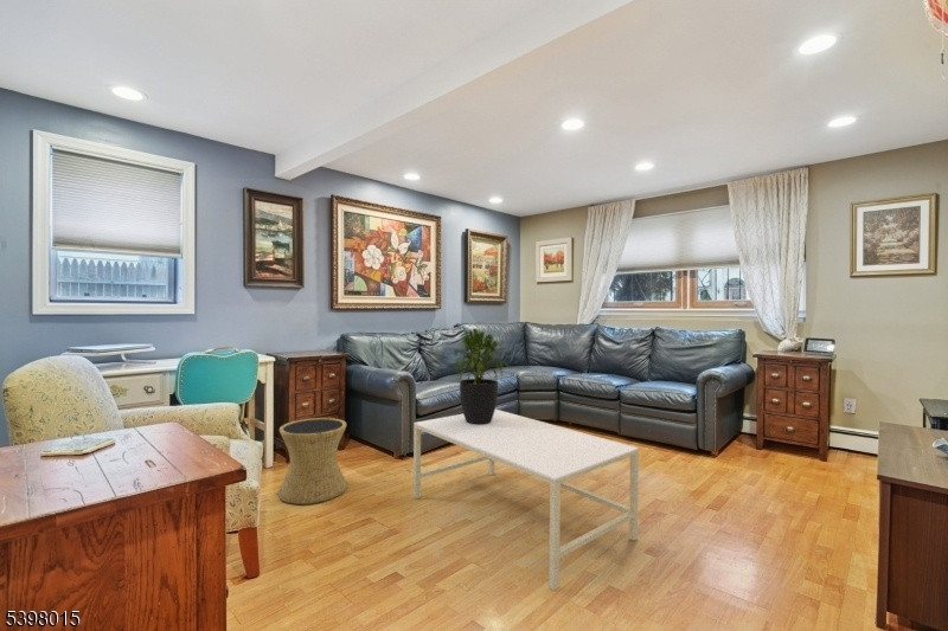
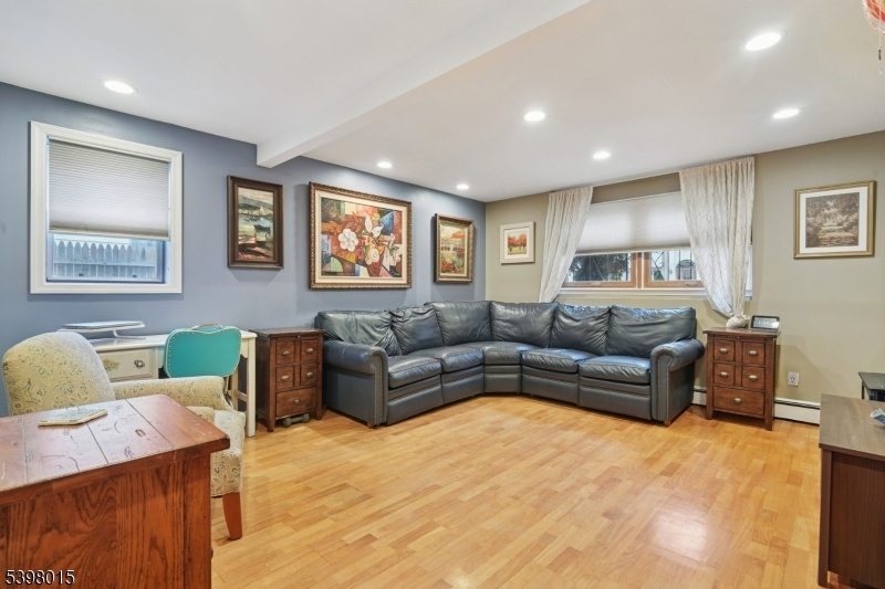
- coffee table (517, 469)
- side table (313, 457)
- potted plant (478, 373)
